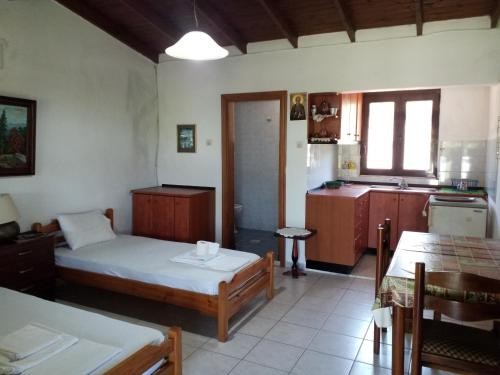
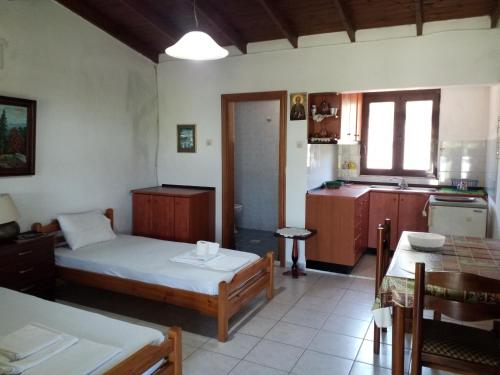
+ bowl (425, 241)
